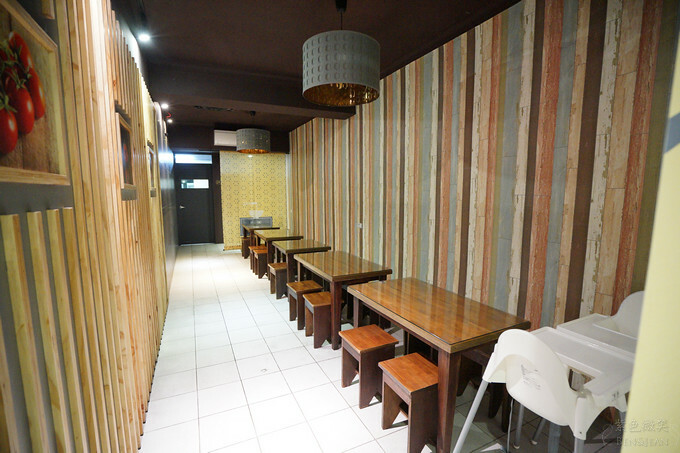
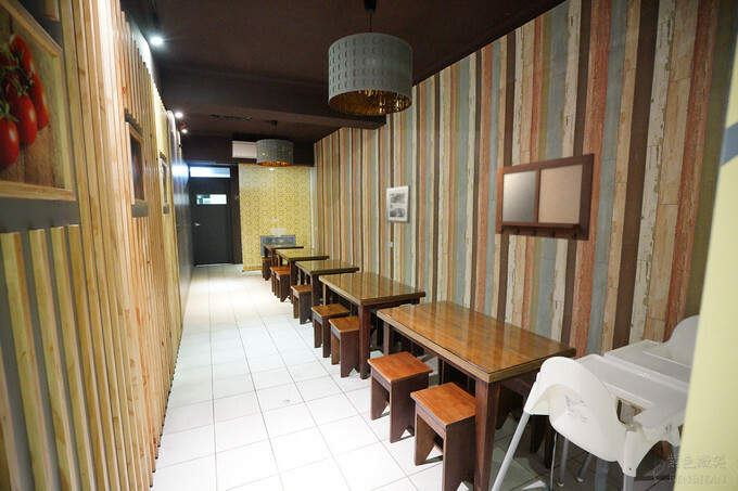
+ writing board (534, 199)
+ wall art (397, 205)
